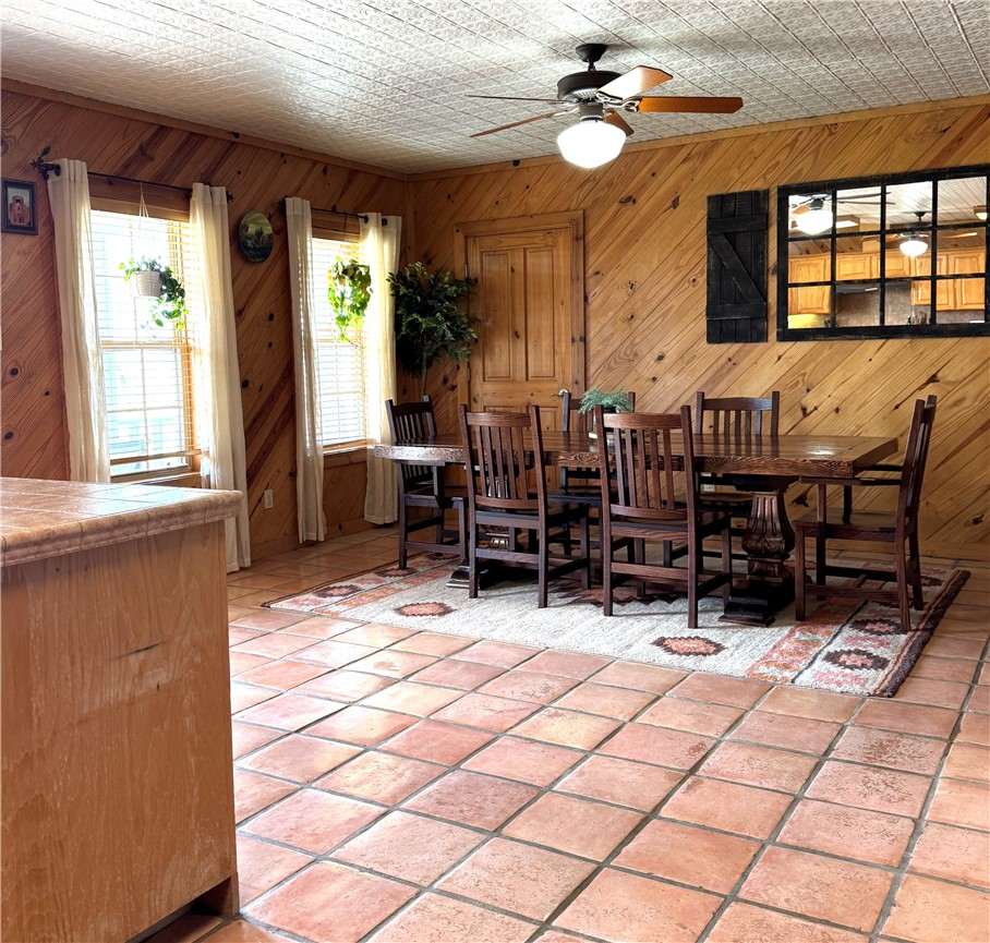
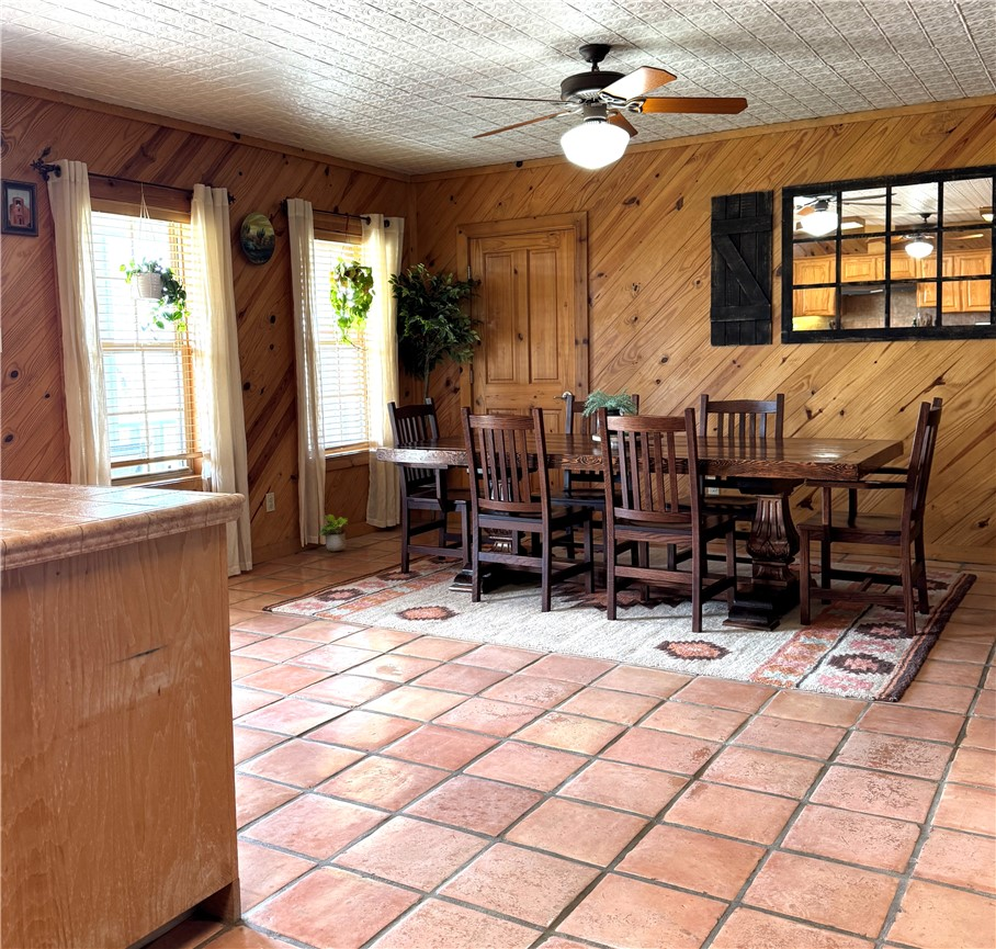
+ potted plant (332, 531)
